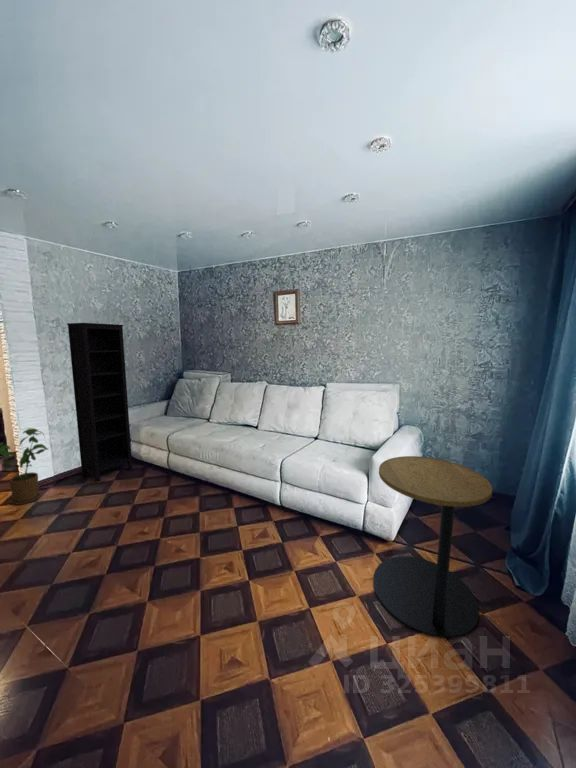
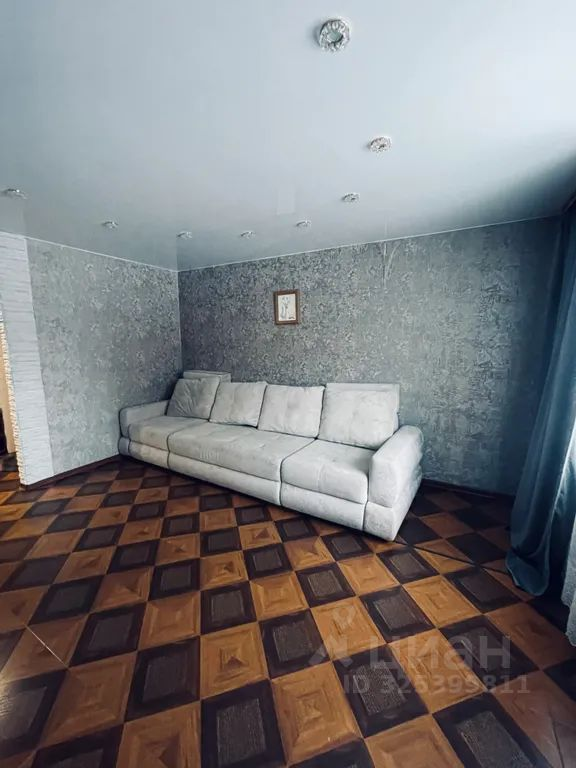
- side table (439, 535)
- bookcase (102, 400)
- house plant (26, 465)
